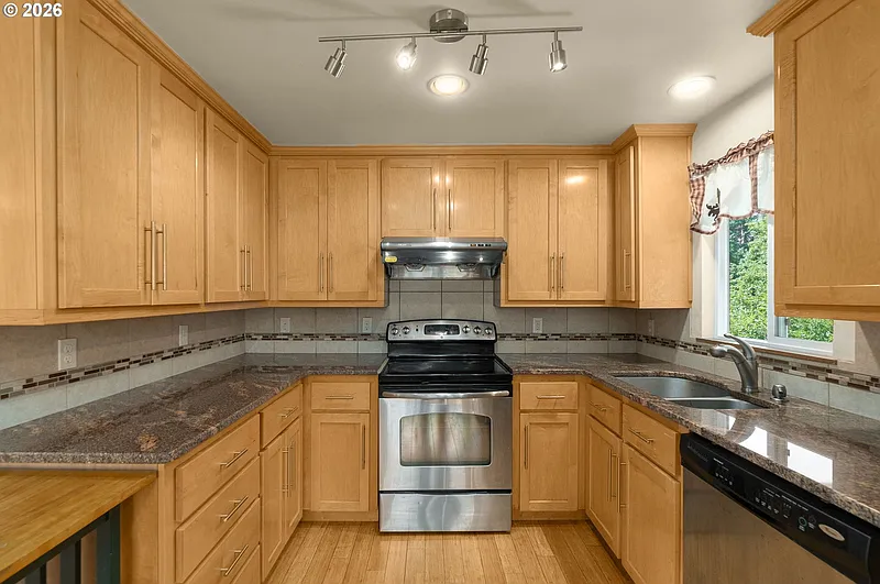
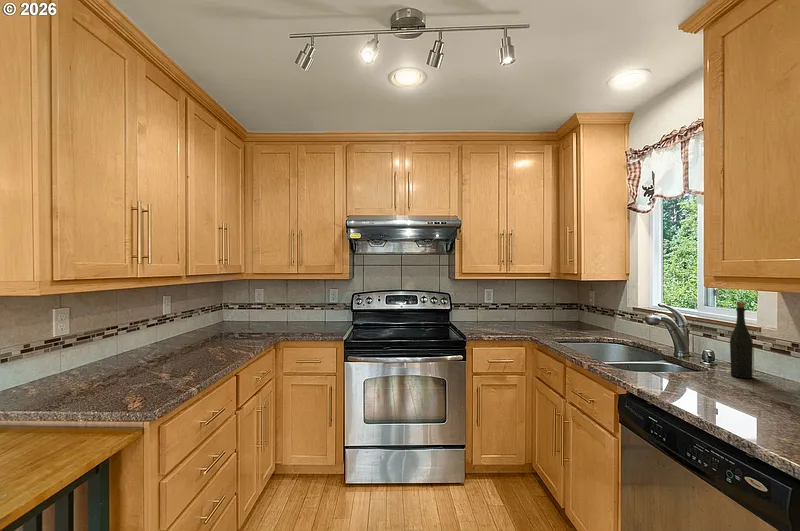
+ bottle (741, 338)
